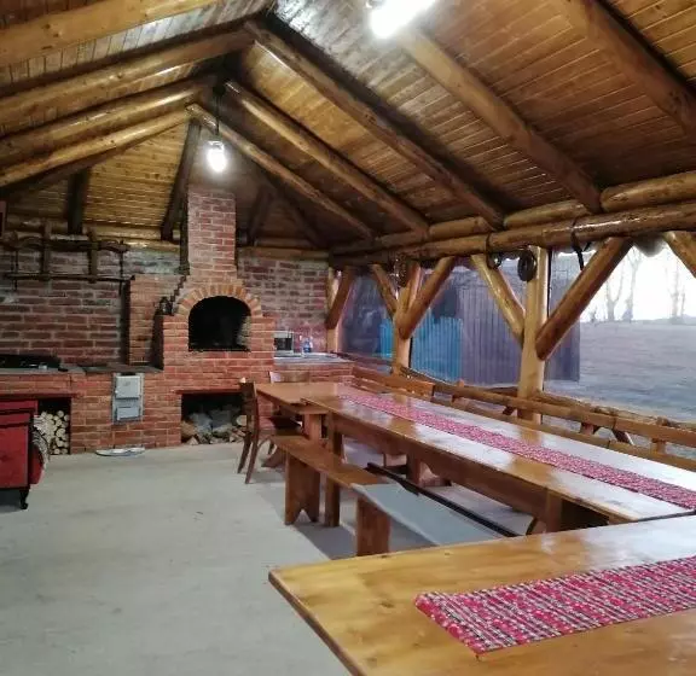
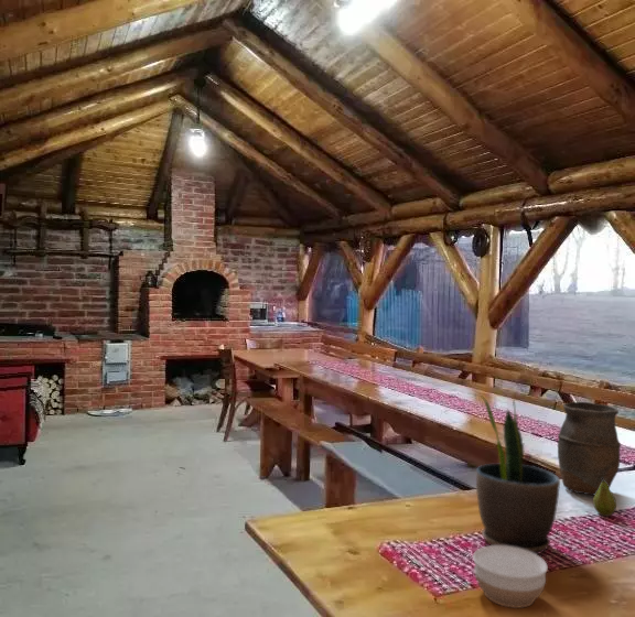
+ potted plant (517, 469)
+ bowl (508, 577)
+ vase (588, 448)
+ fruit (605, 495)
